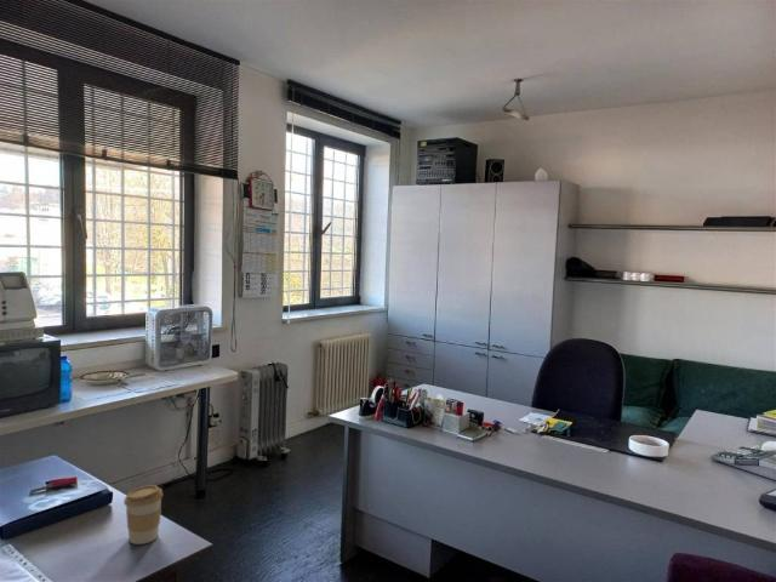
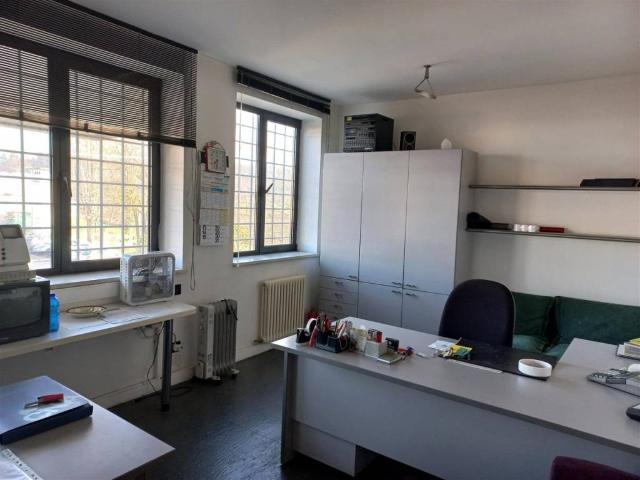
- coffee cup (143, 513)
